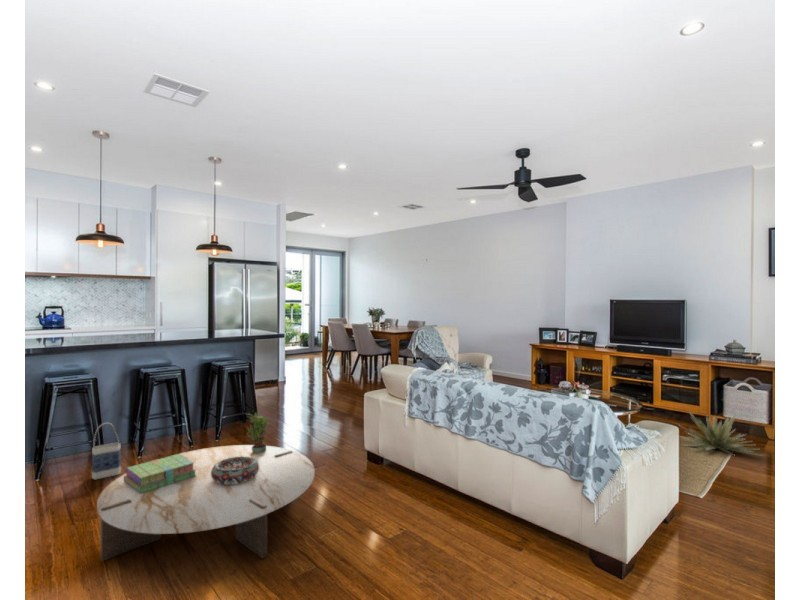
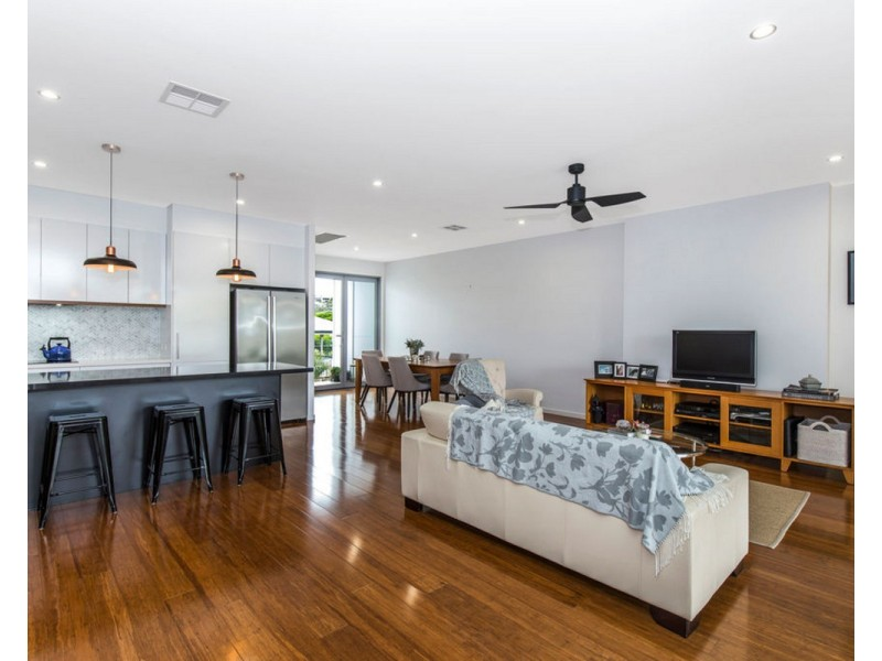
- decorative bowl (235, 469)
- bag (106, 449)
- decorative plant (718, 430)
- stack of books (160, 471)
- coffee table (215, 498)
- potted plant (255, 430)
